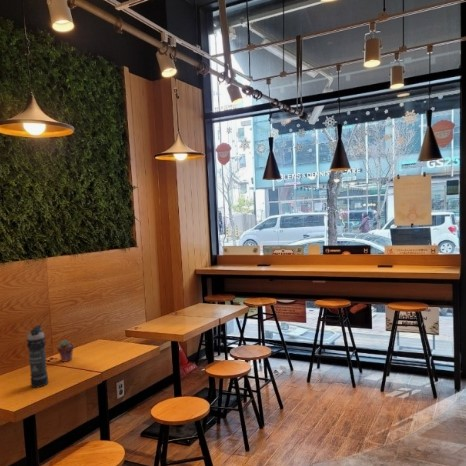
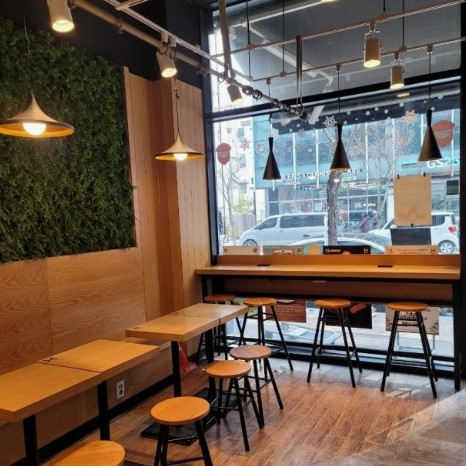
- potted succulent (65, 349)
- smoke grenade (38, 355)
